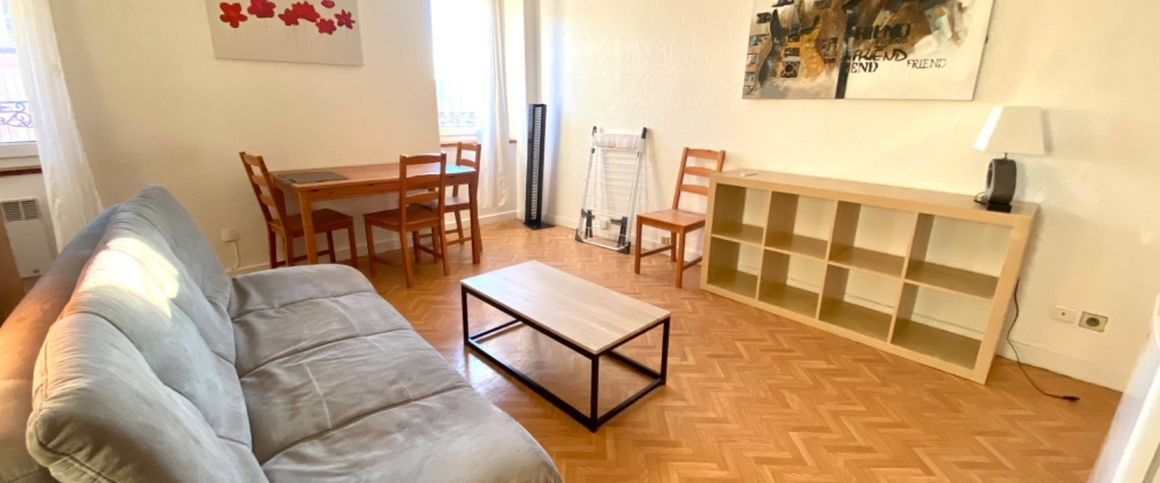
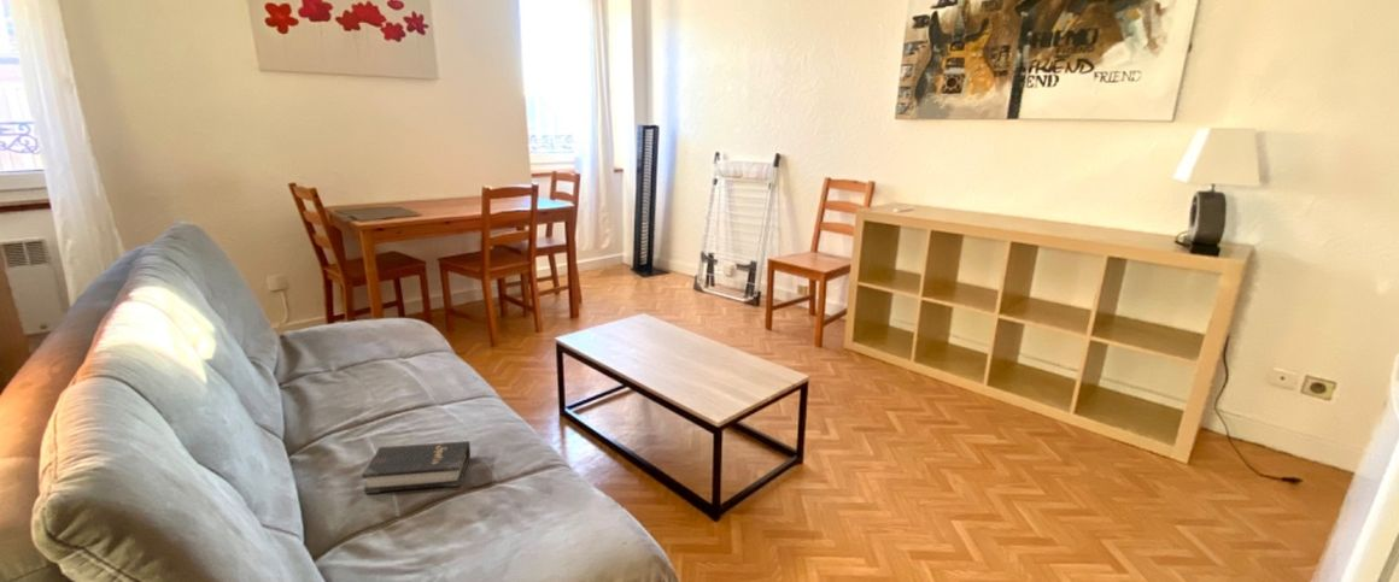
+ hardback book (418, 464)
